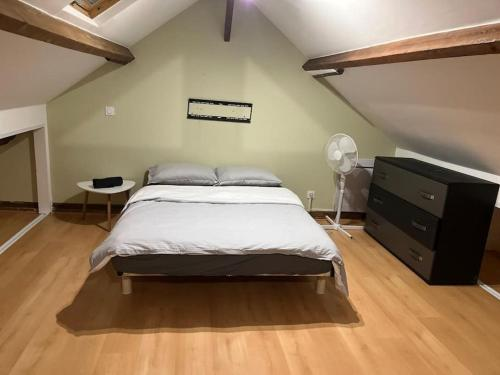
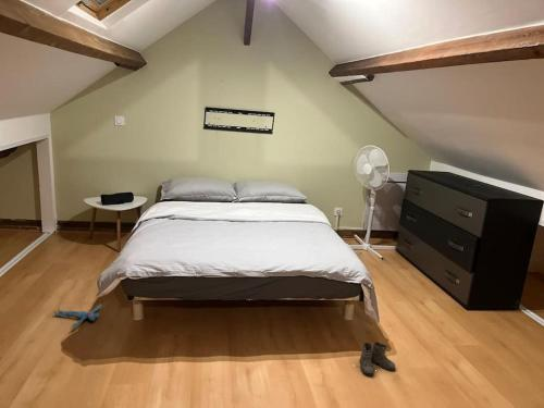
+ boots (374, 357)
+ plush toy (76, 313)
